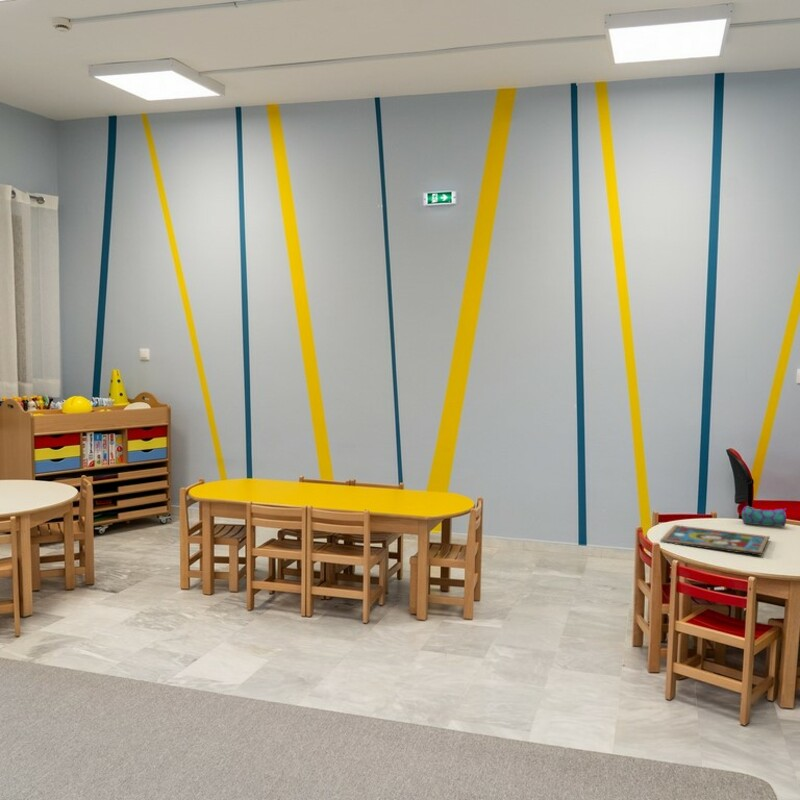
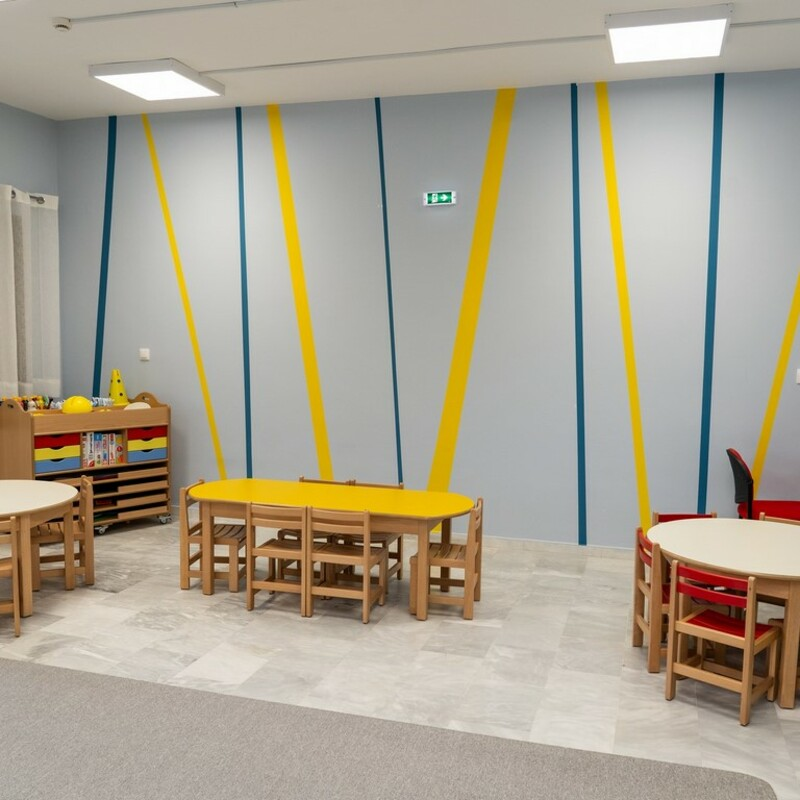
- framed painting (715, 539)
- pencil case (763, 516)
